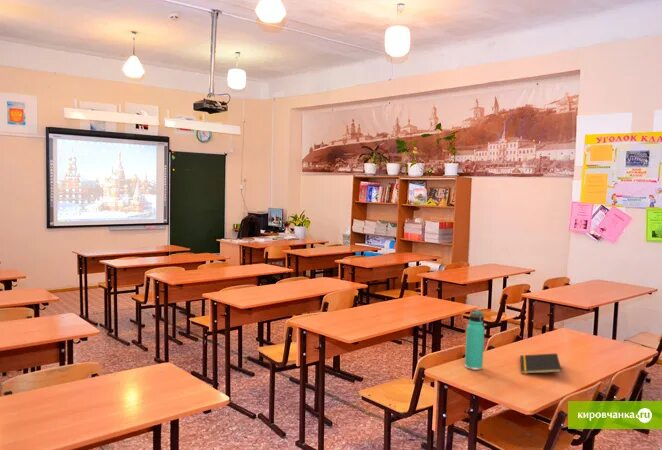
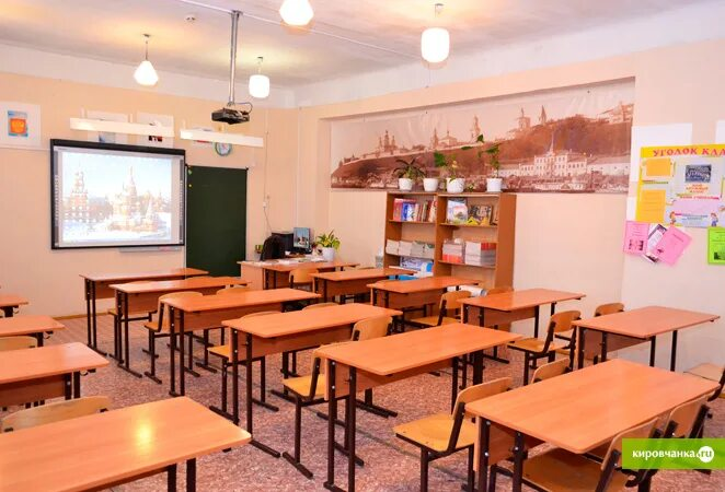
- notepad (539, 363)
- thermos bottle (475, 339)
